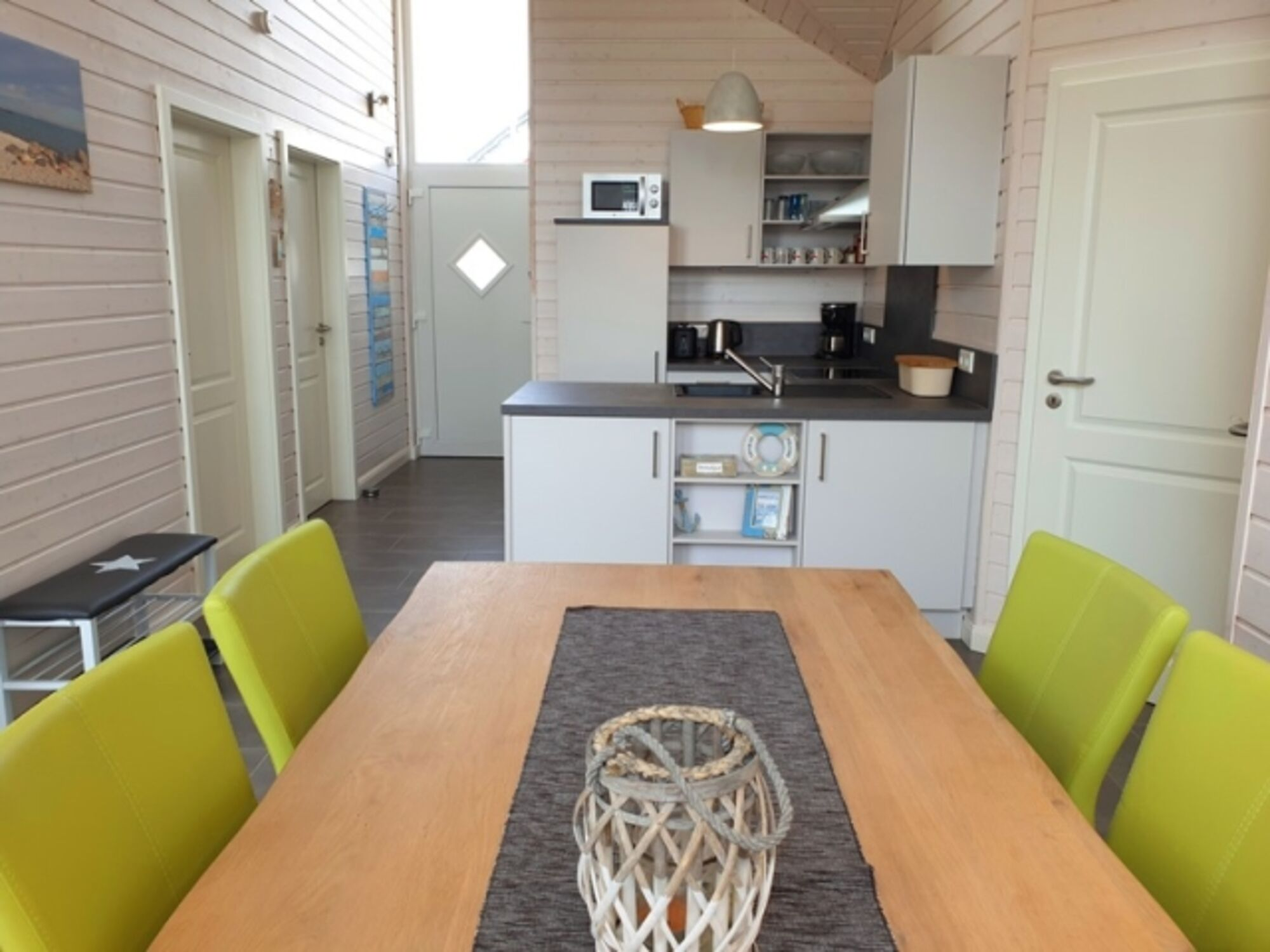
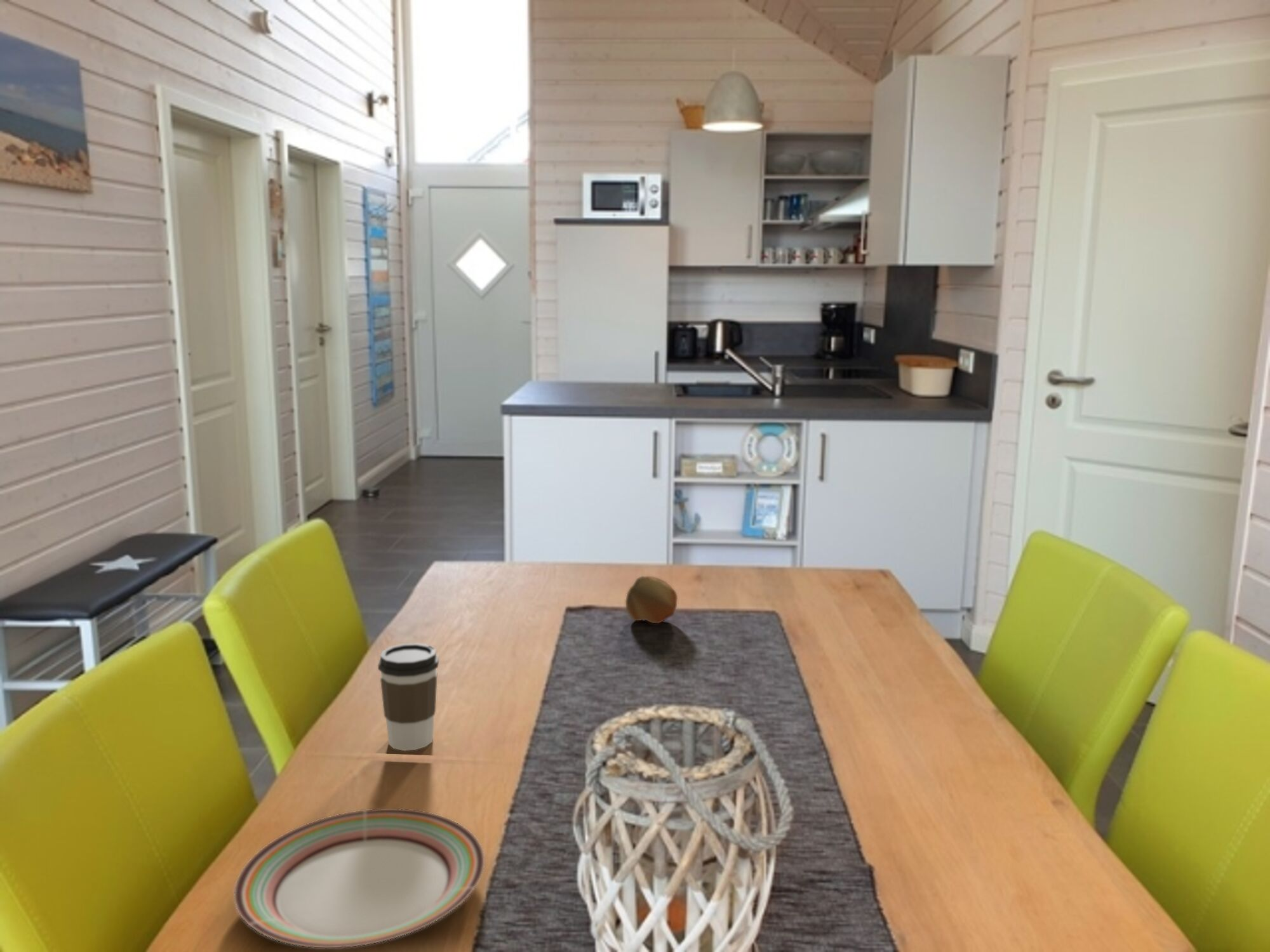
+ coffee cup (410, 697)
+ plate (363, 879)
+ bread roll (652, 598)
